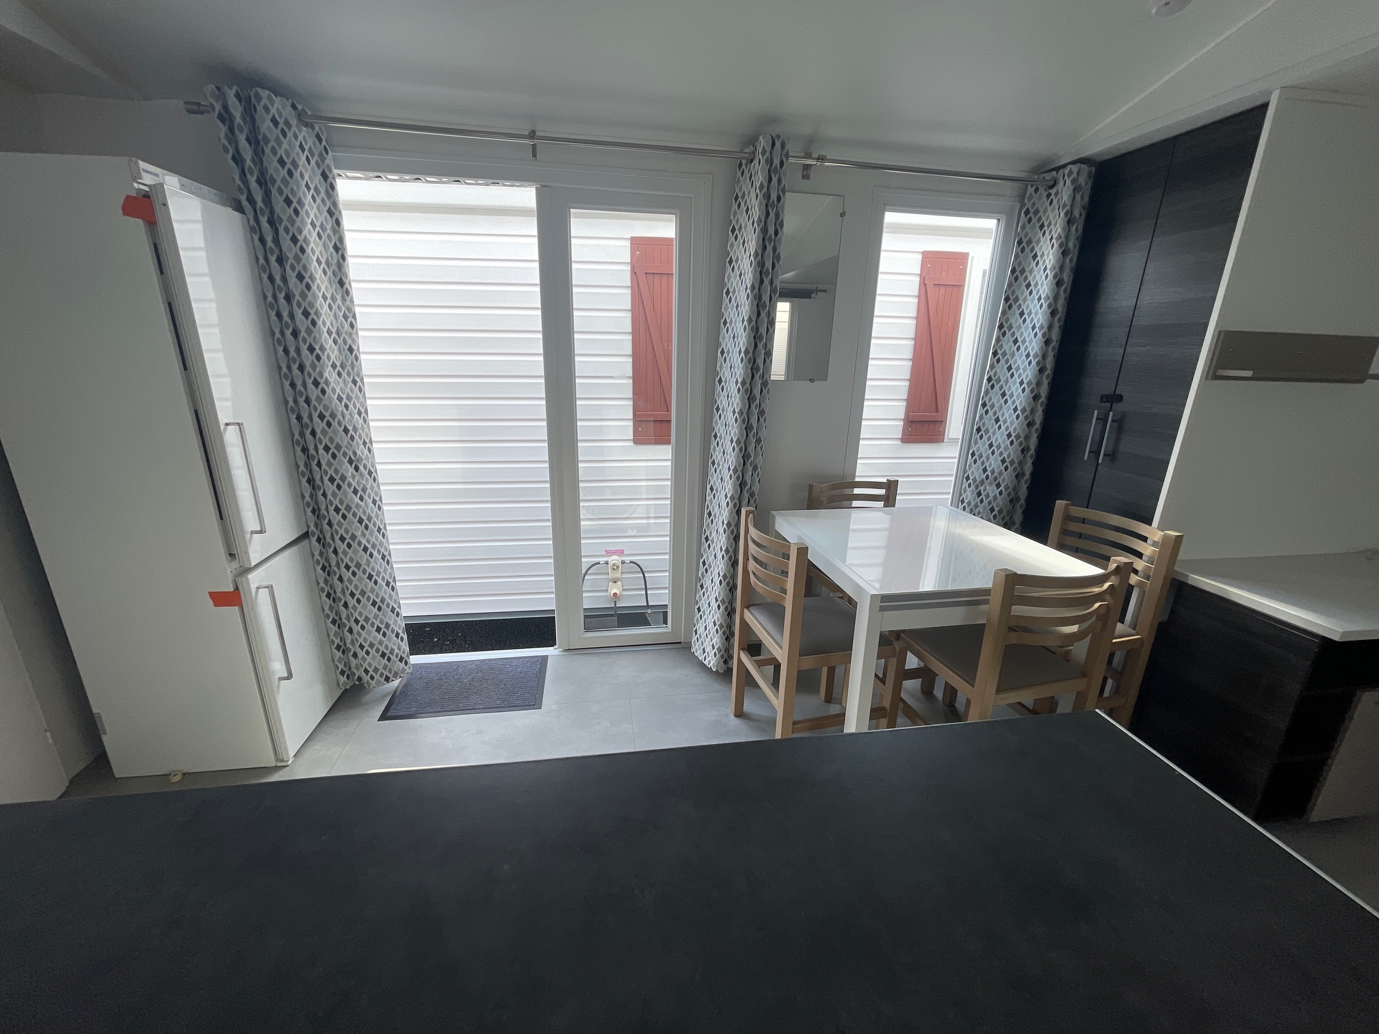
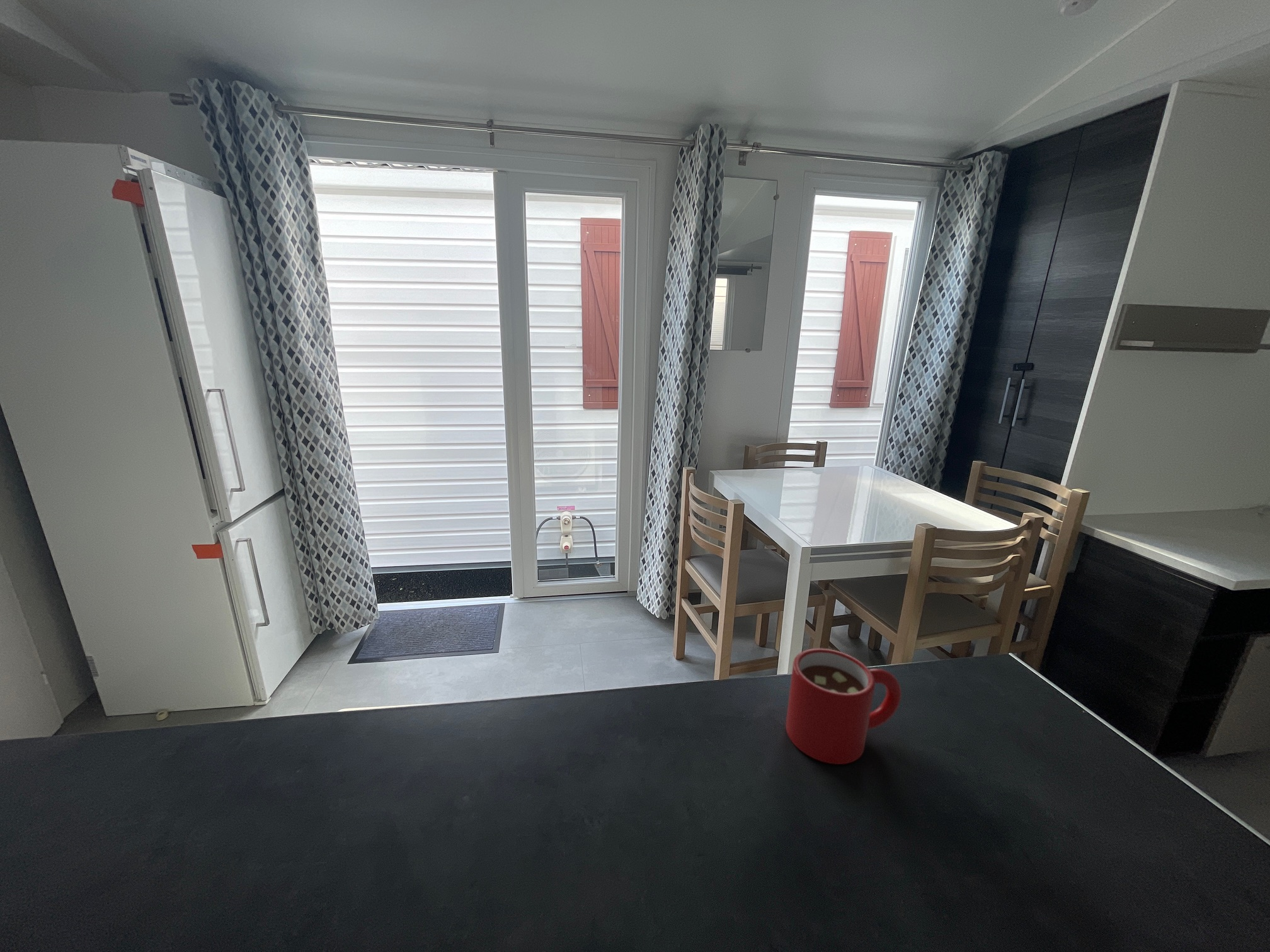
+ mug (846, 700)
